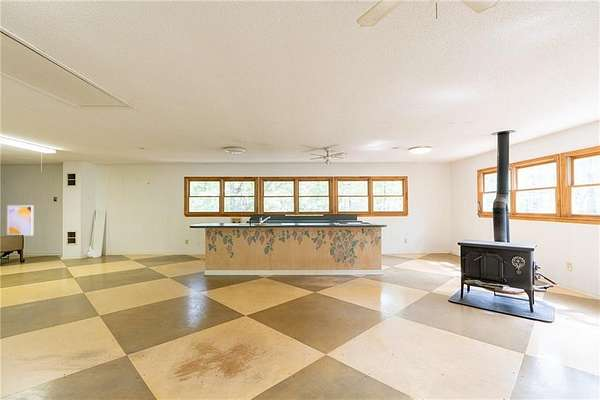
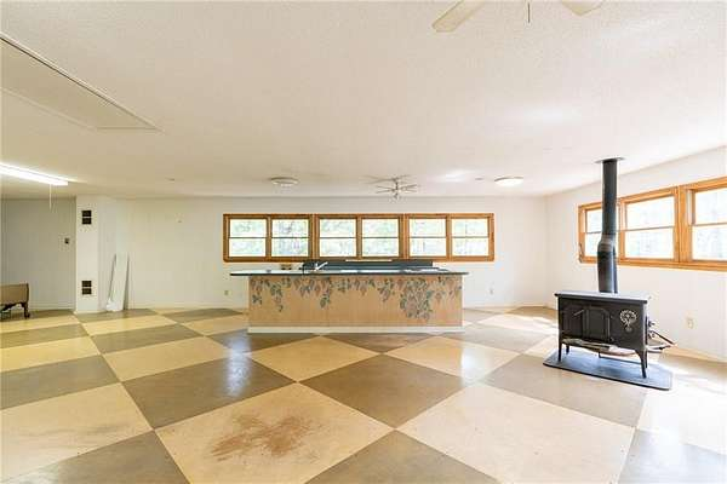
- wall art (20, 220)
